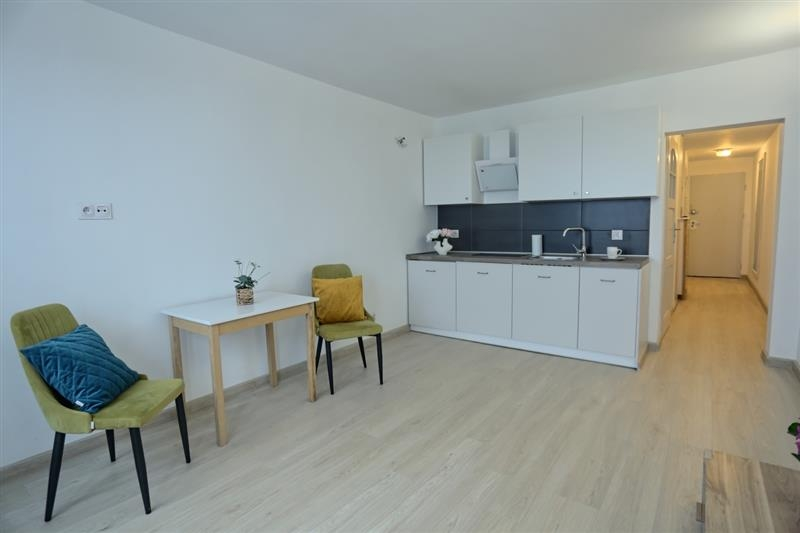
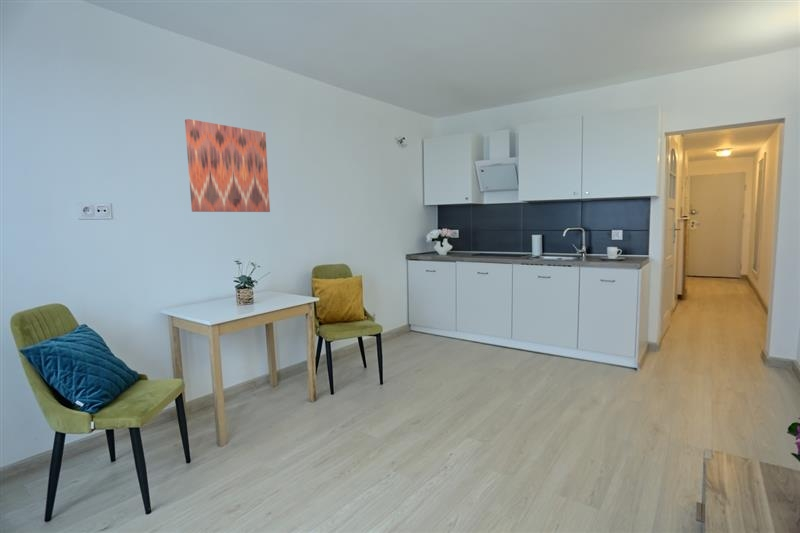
+ wall art (230, 169)
